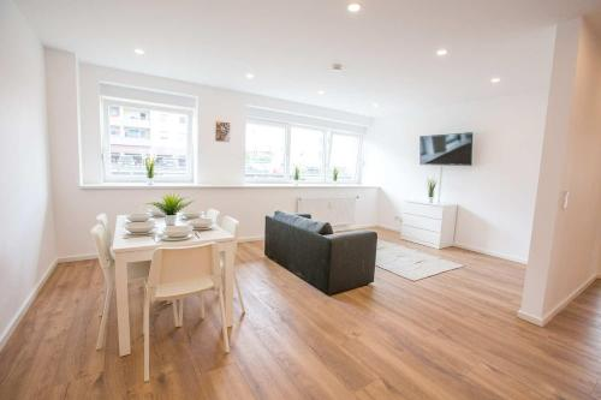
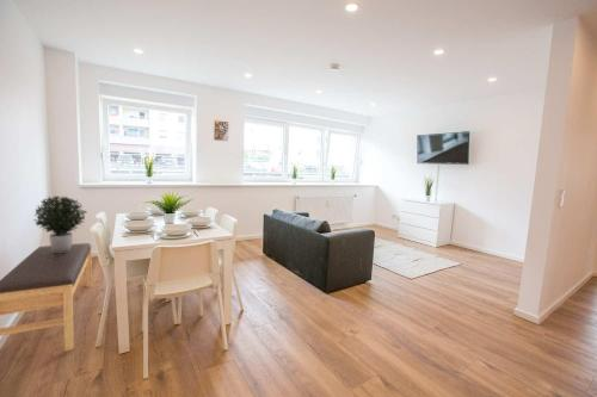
+ potted plant (60, 223)
+ bench (53, 289)
